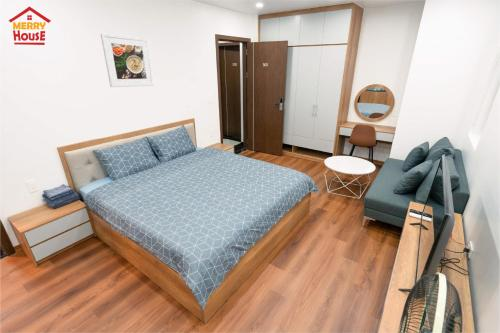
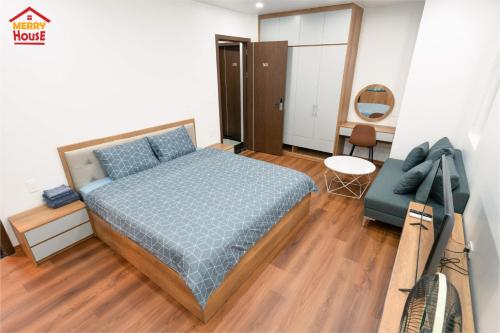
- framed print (129, 62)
